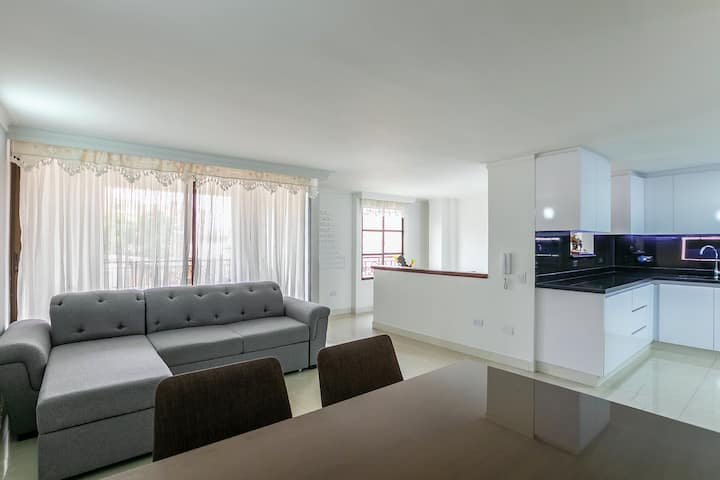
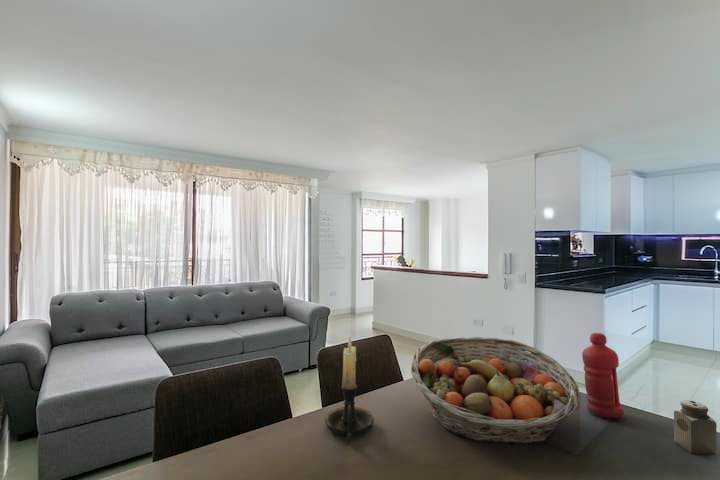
+ fruit basket (489, 384)
+ salt shaker (694, 425)
+ water bottle (602, 373)
+ candle holder (349, 383)
